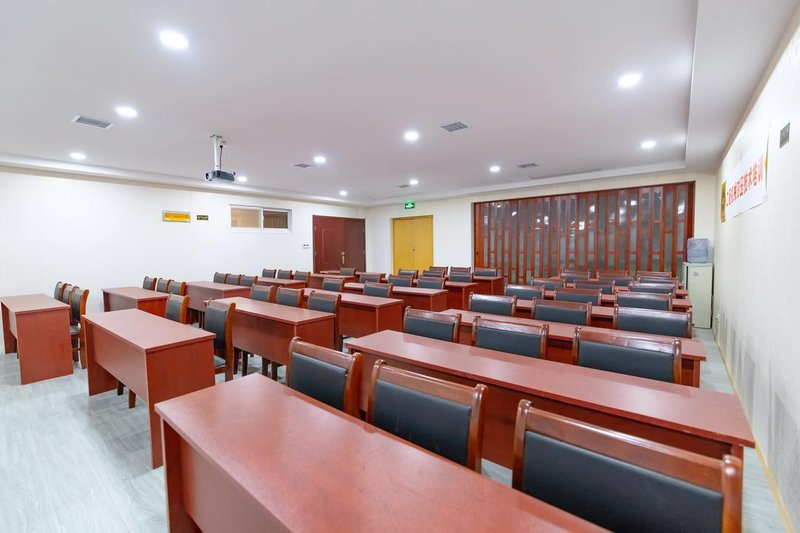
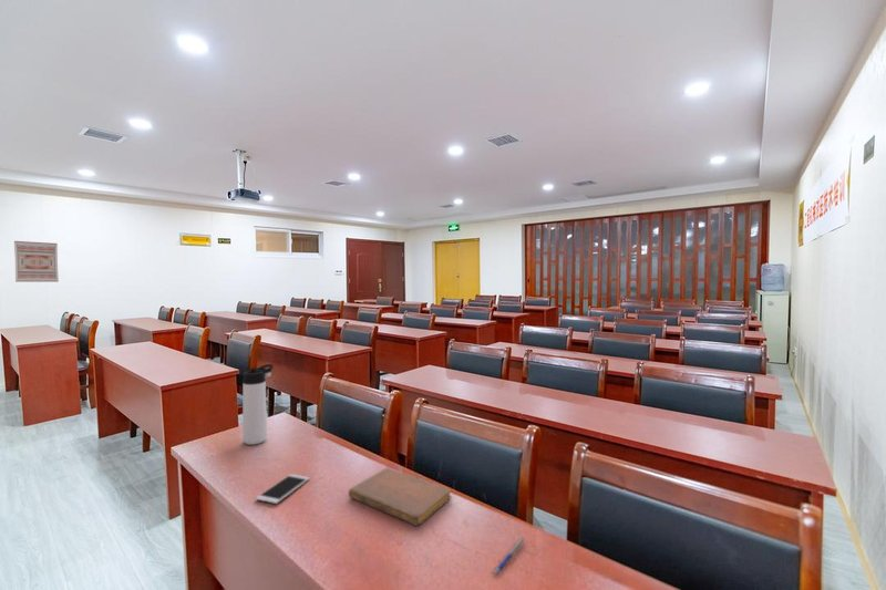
+ pen (509, 555)
+ thermos bottle (259, 403)
+ smartphone (284, 487)
+ notebook (400, 493)
+ wall art (37, 261)
